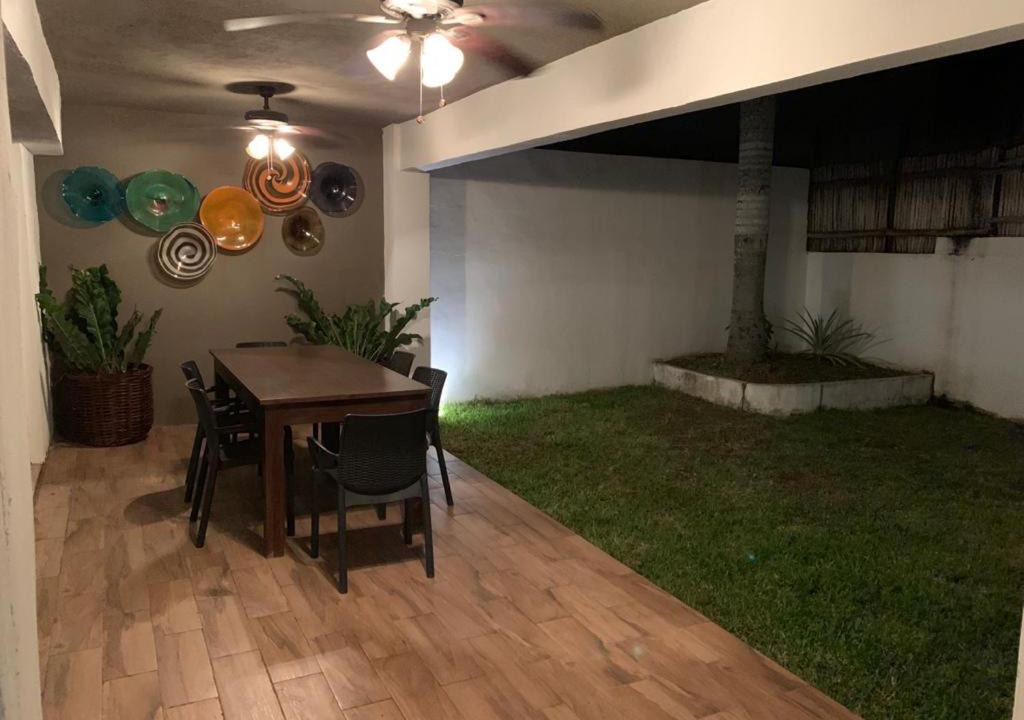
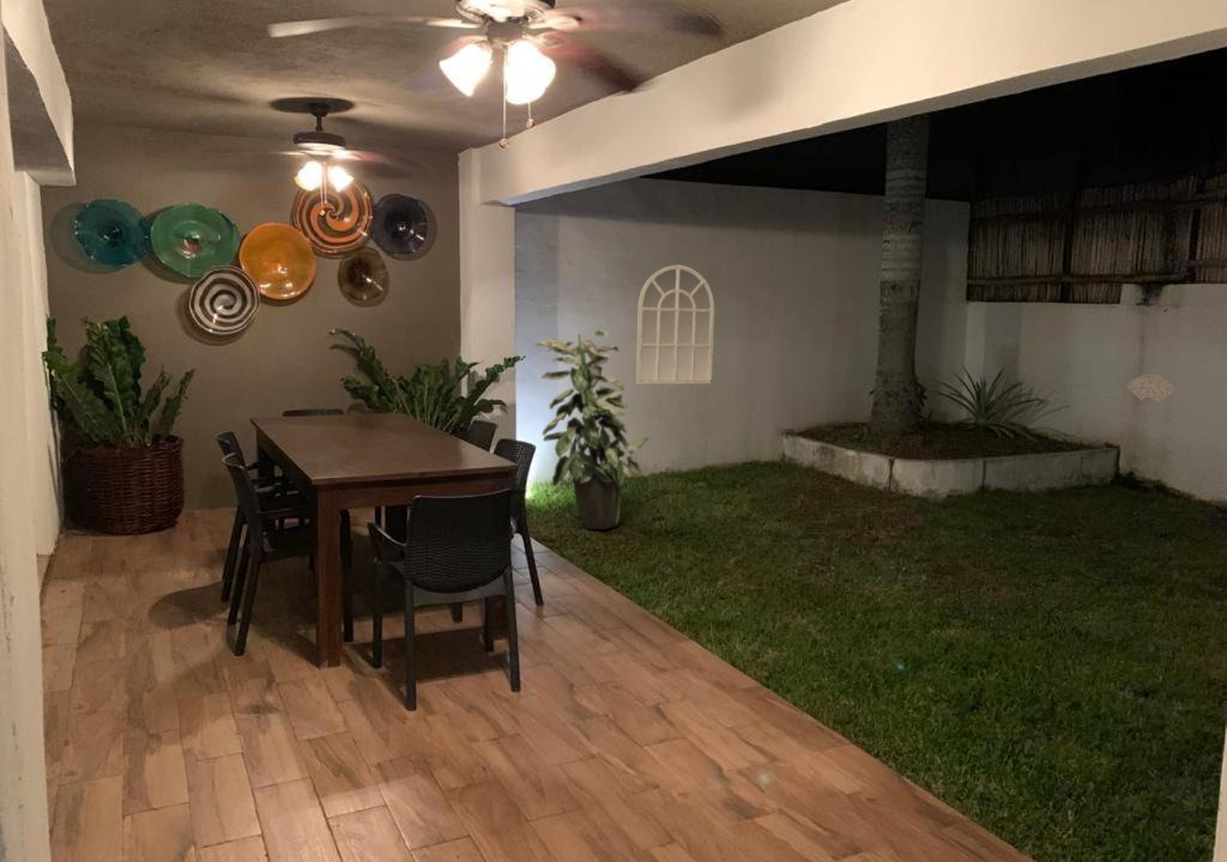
+ wall ornament (1150, 388)
+ mirror (676, 324)
+ indoor plant (590, 430)
